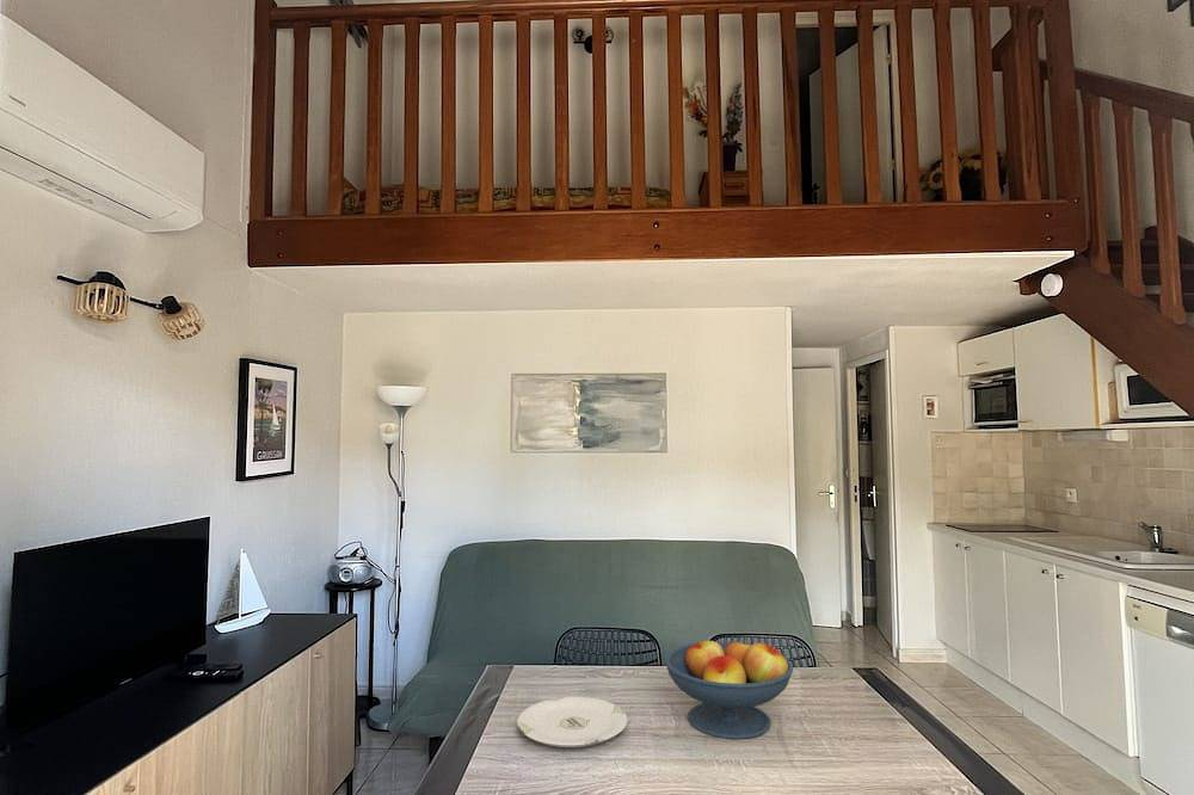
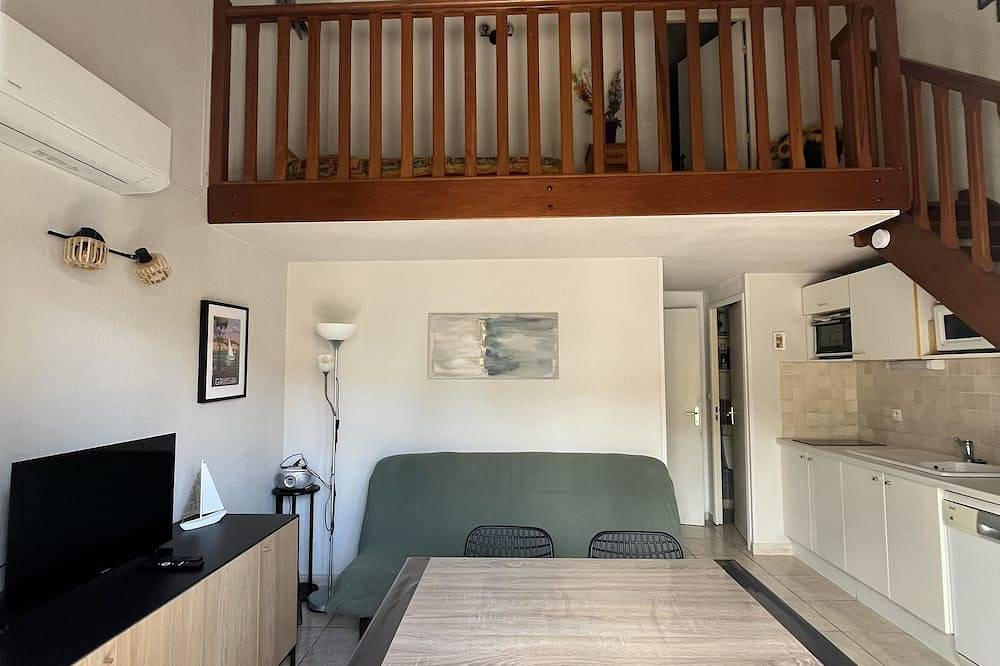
- fruit bowl (727, 679)
- plate (572, 722)
